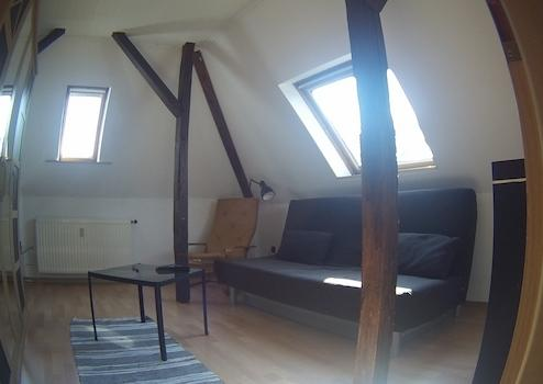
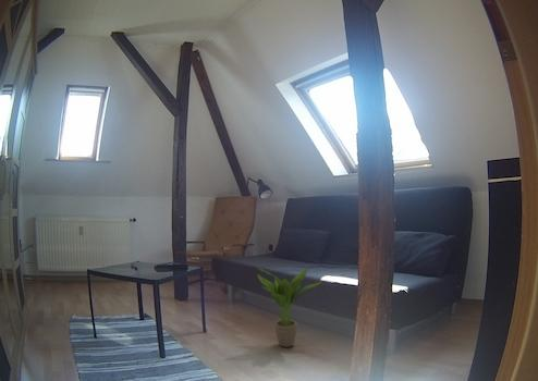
+ potted plant (285, 304)
